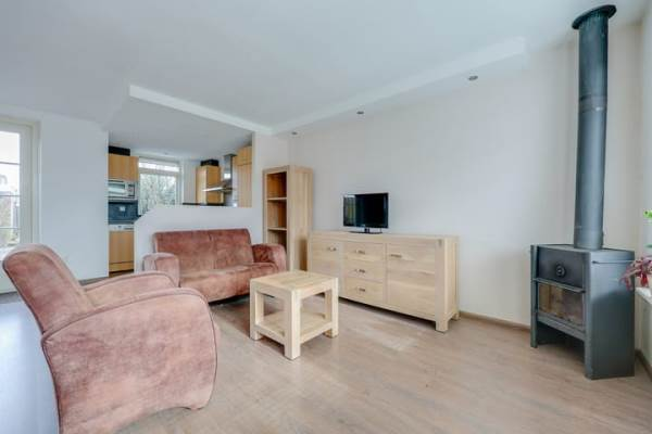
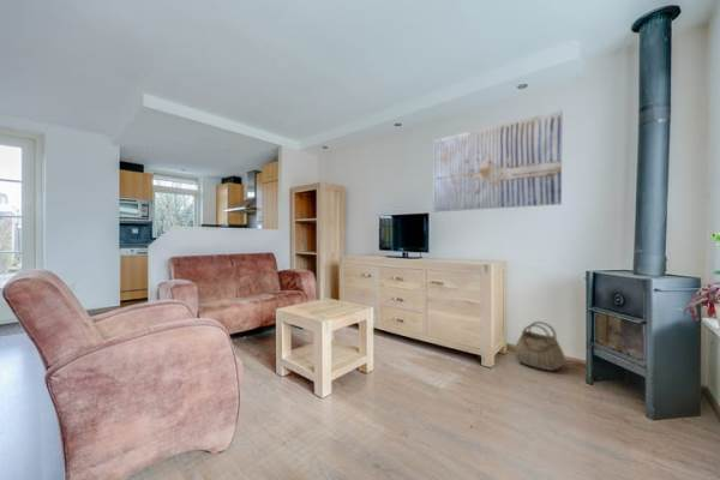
+ wall art (490, 168)
+ basket (538, 343)
